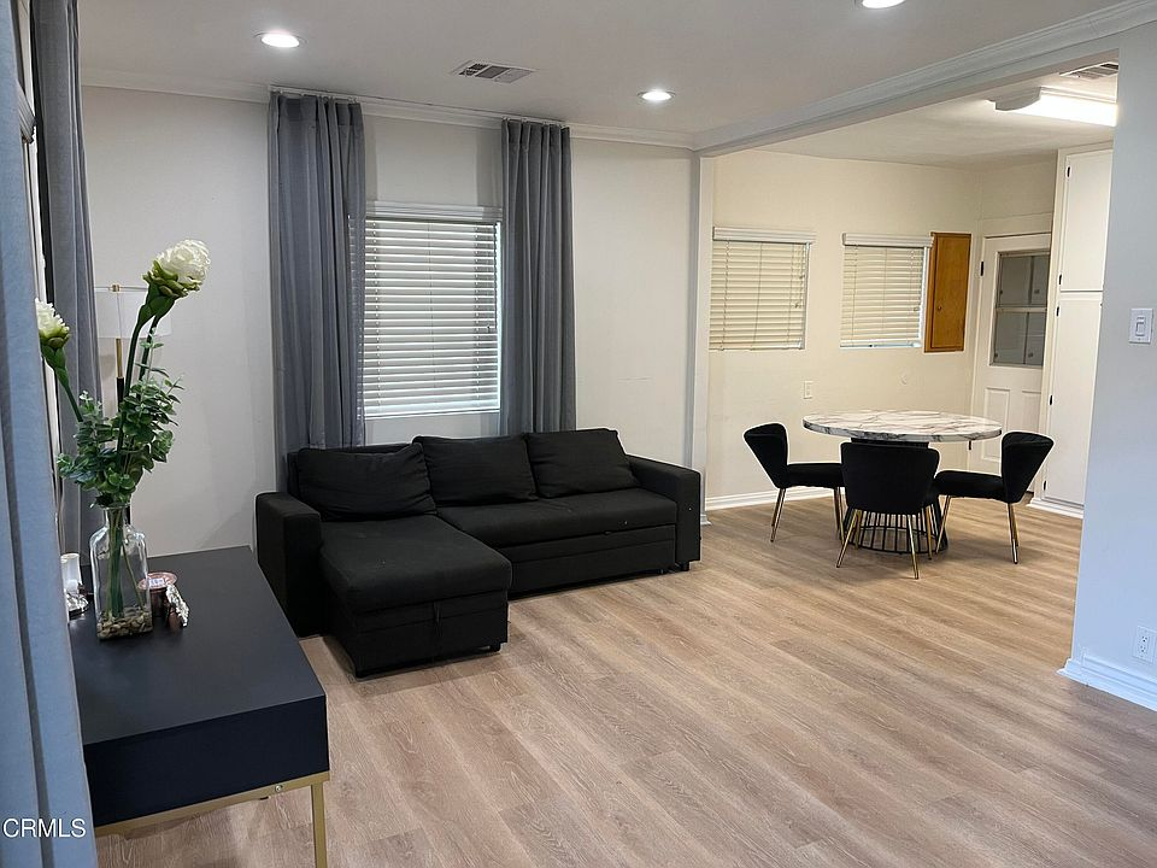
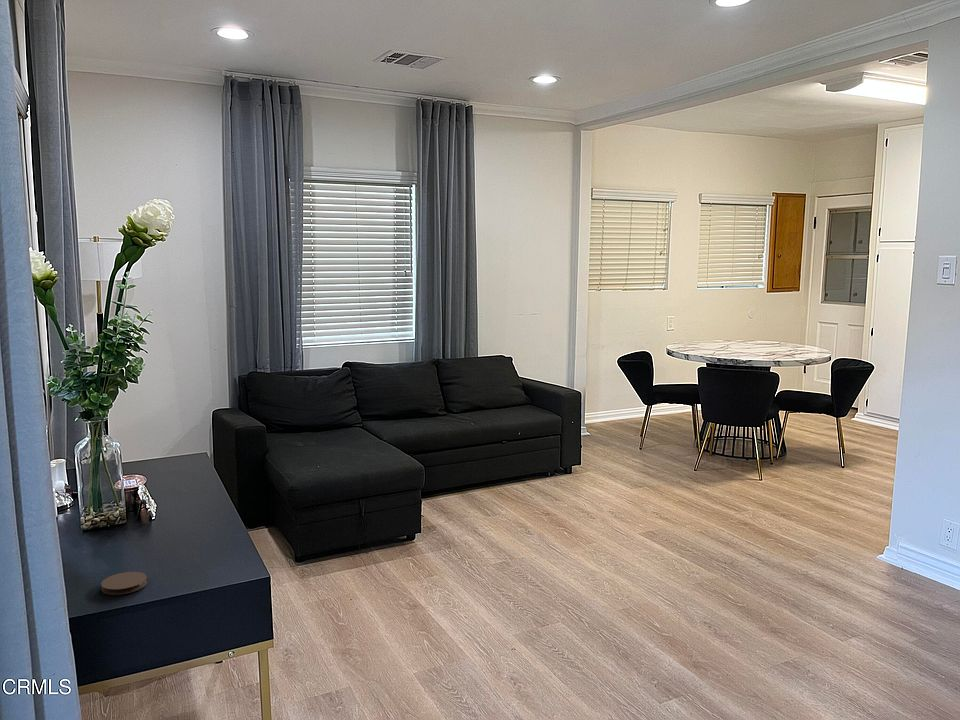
+ coaster (124, 582)
